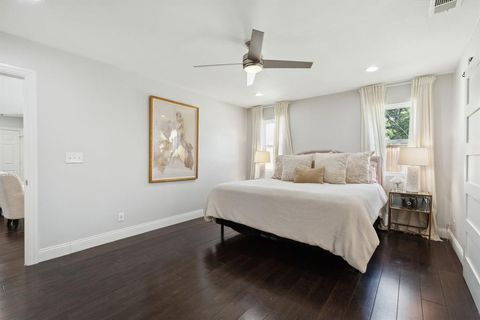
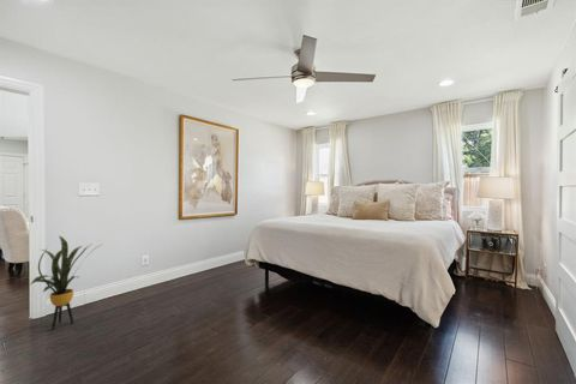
+ house plant (66, 281)
